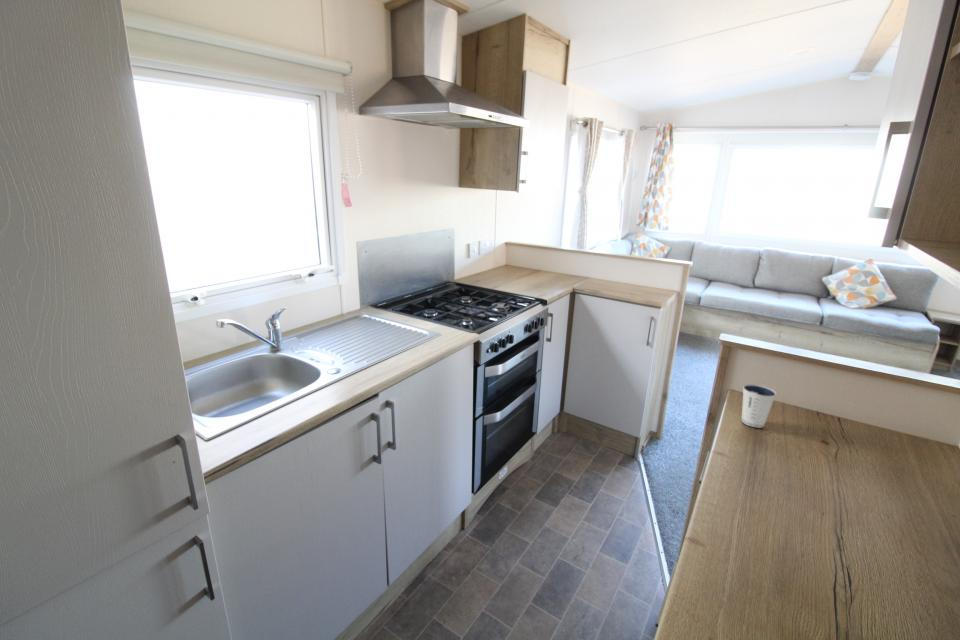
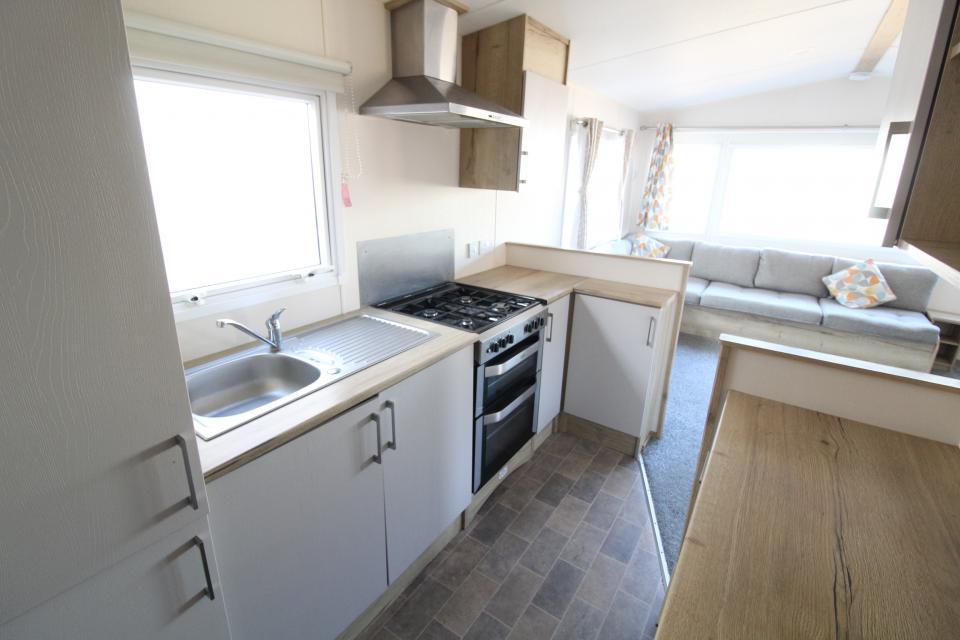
- dixie cup (756, 406)
